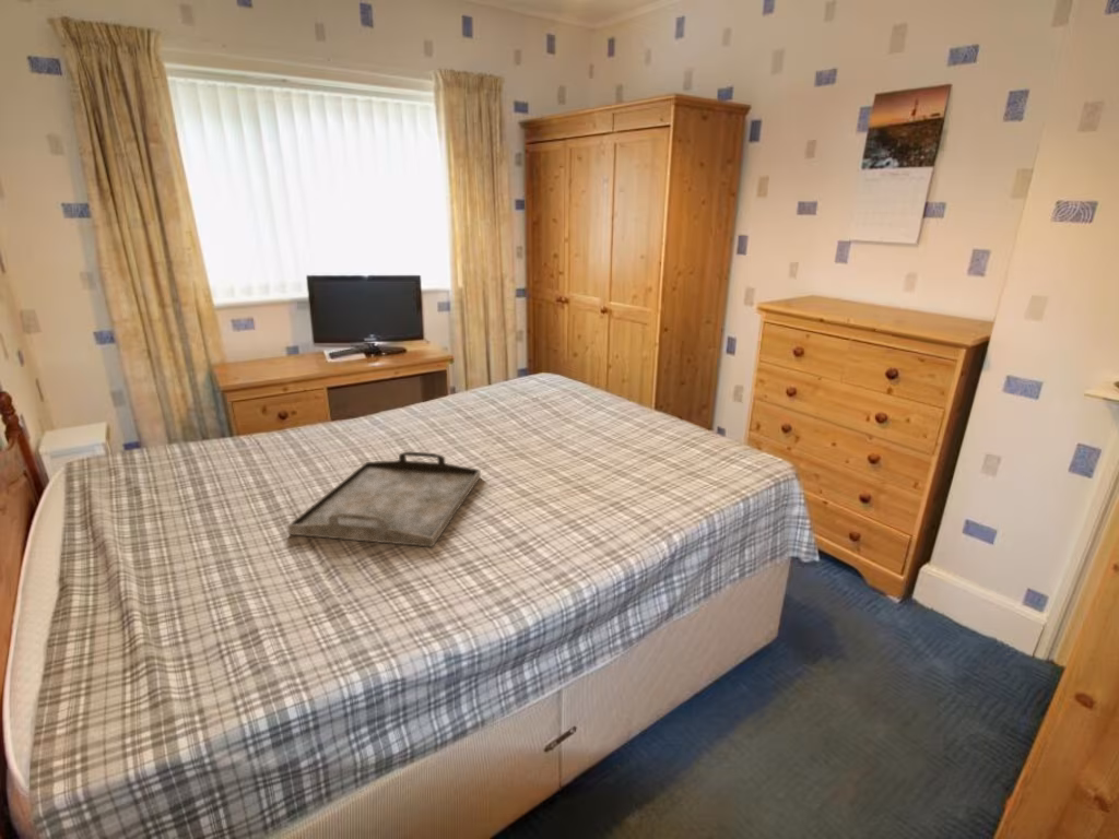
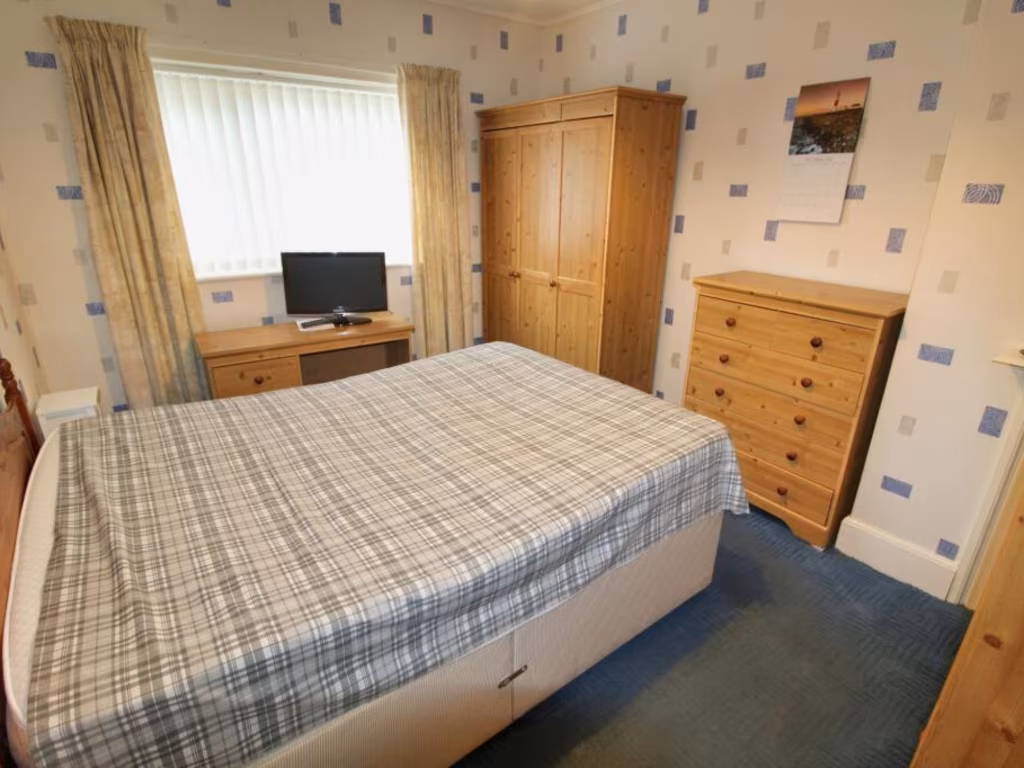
- serving tray (393, 491)
